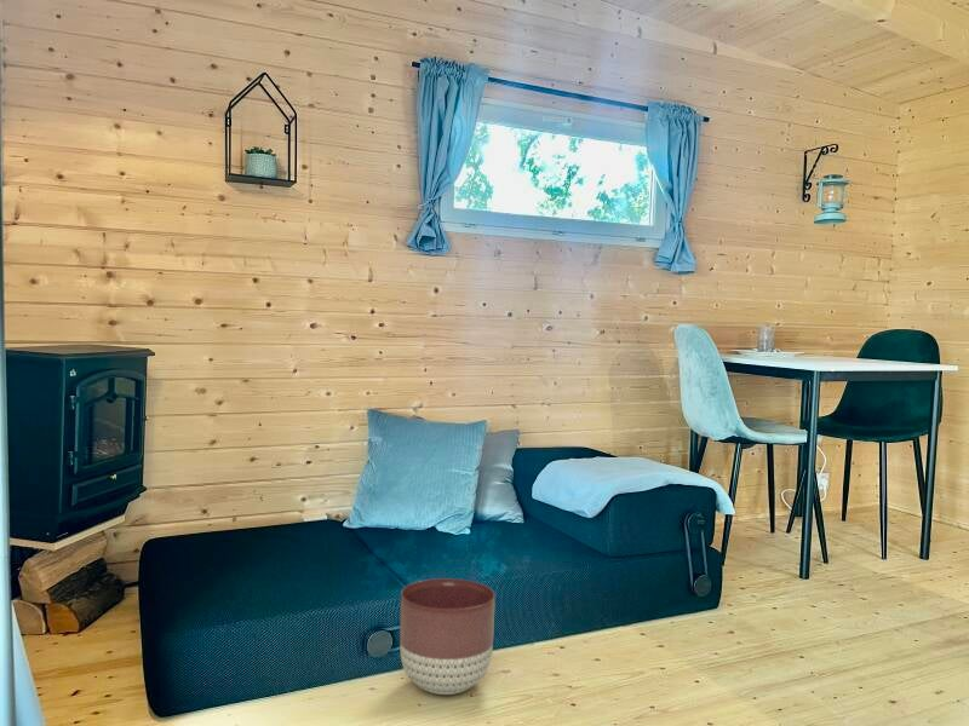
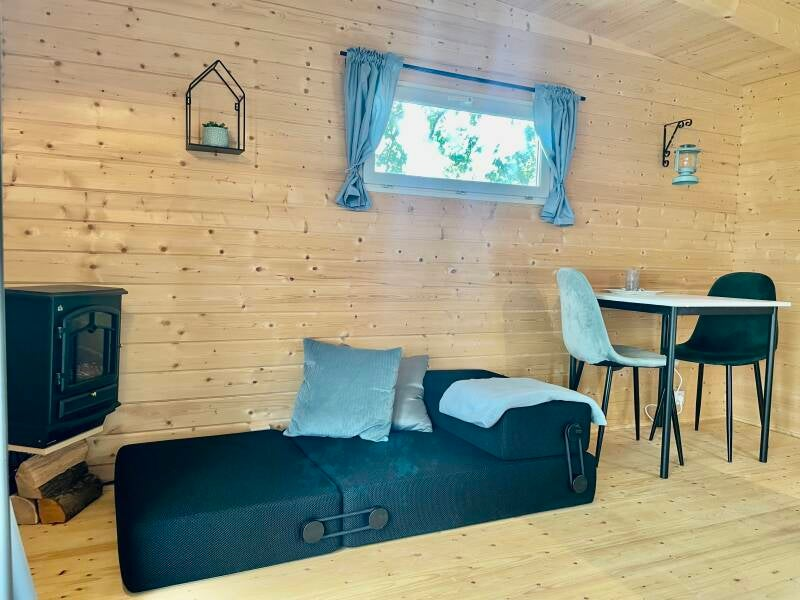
- planter (446, 640)
